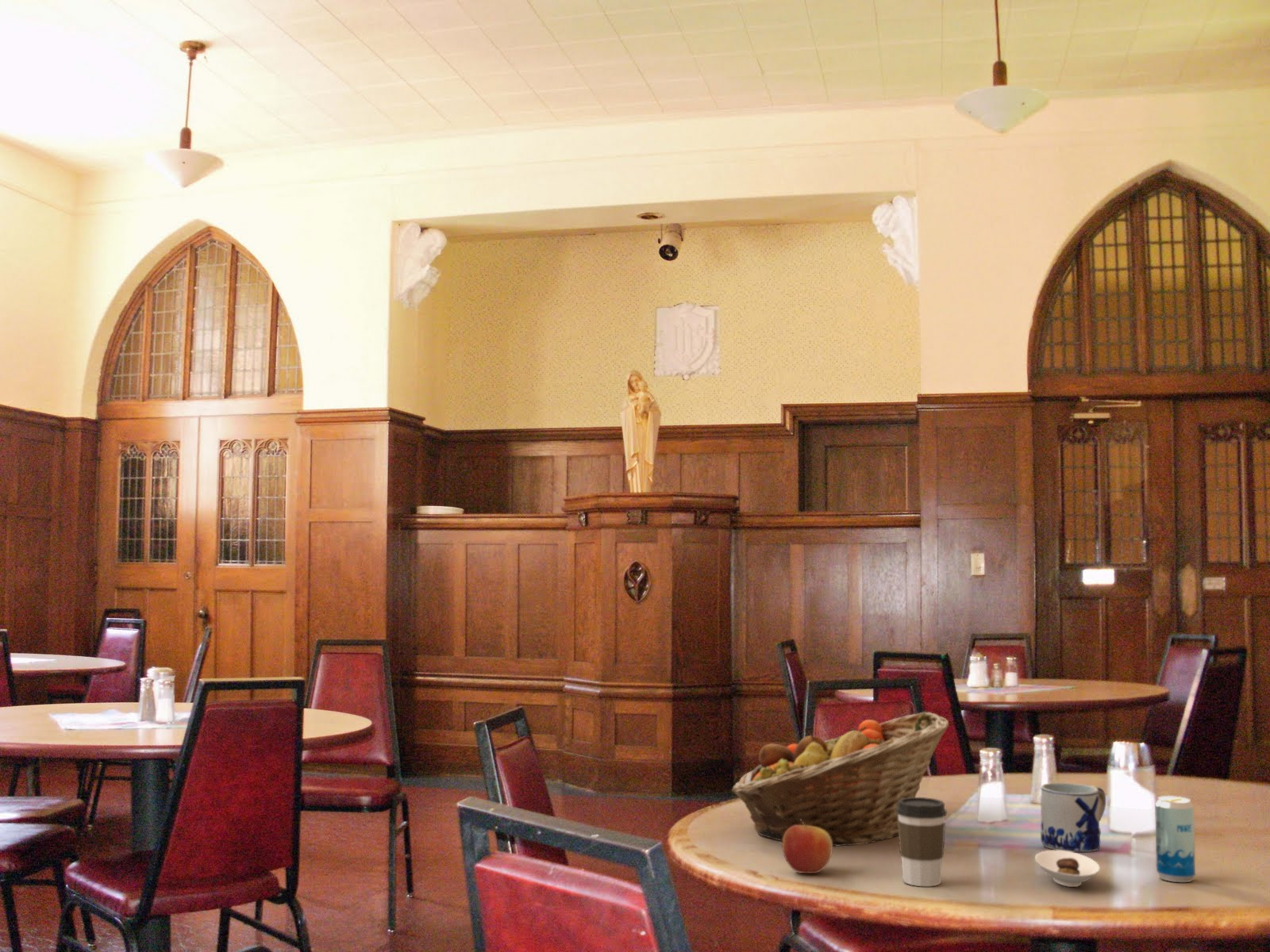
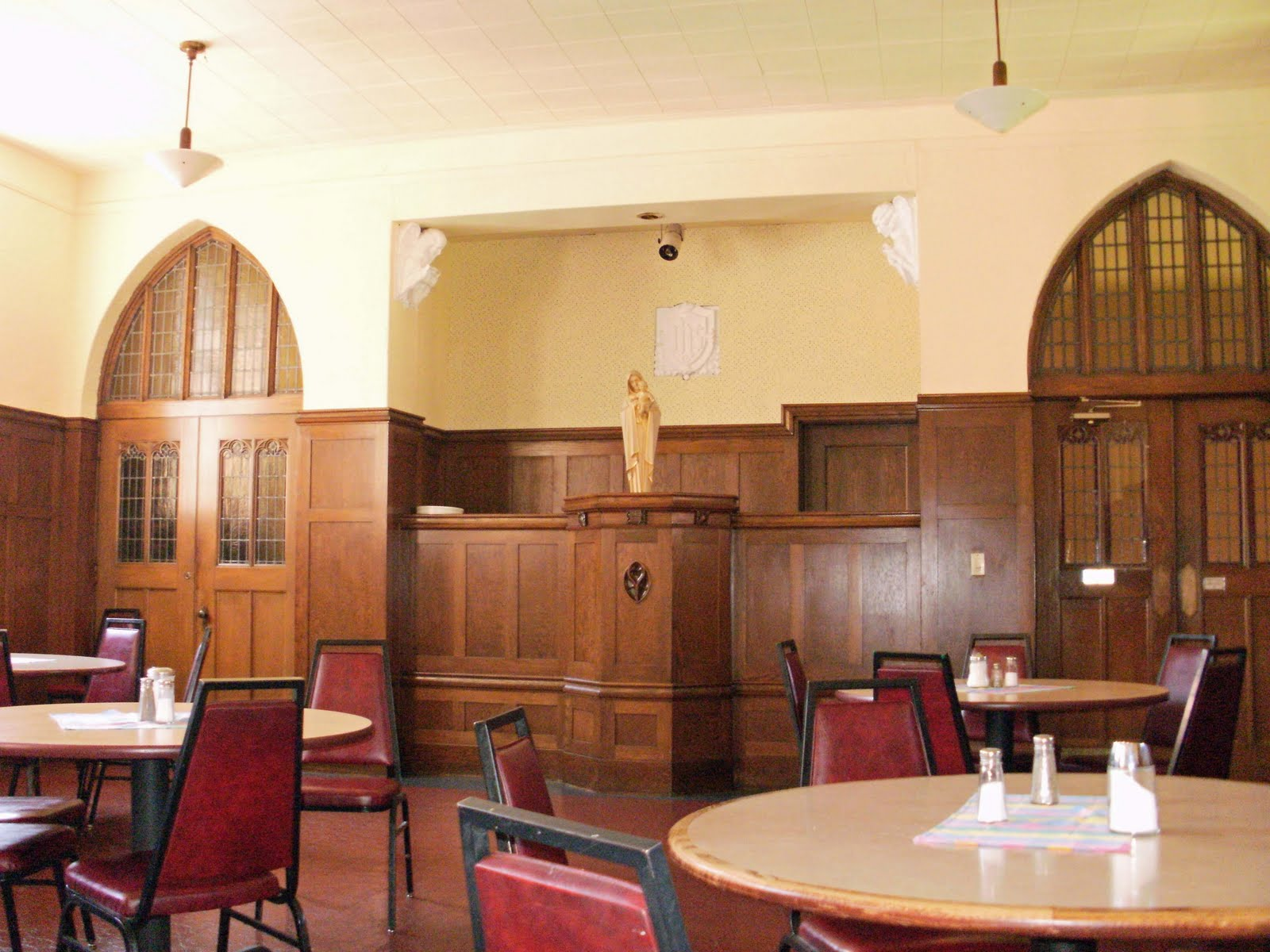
- mug (1074, 816)
- fruit basket (841, 771)
- apple (807, 846)
- coffee cup (921, 841)
- beverage can (1175, 838)
- saucer (1067, 869)
